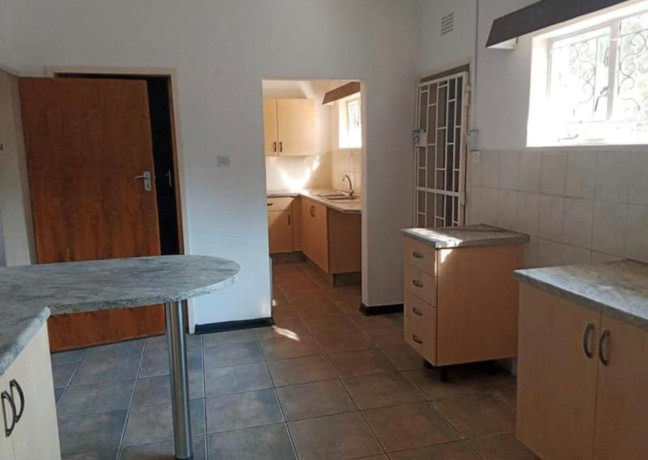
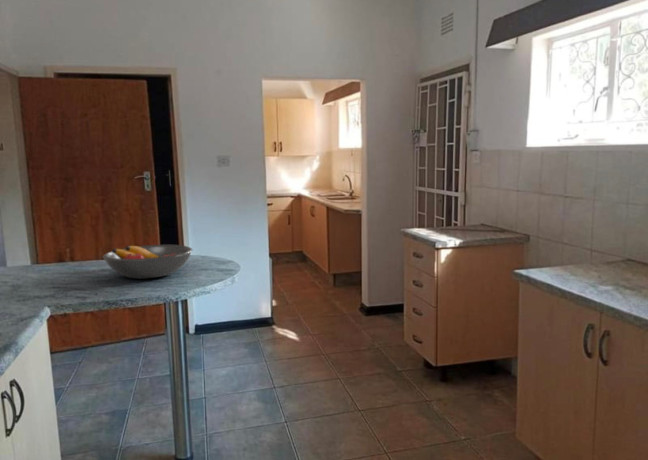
+ fruit bowl (149, 260)
